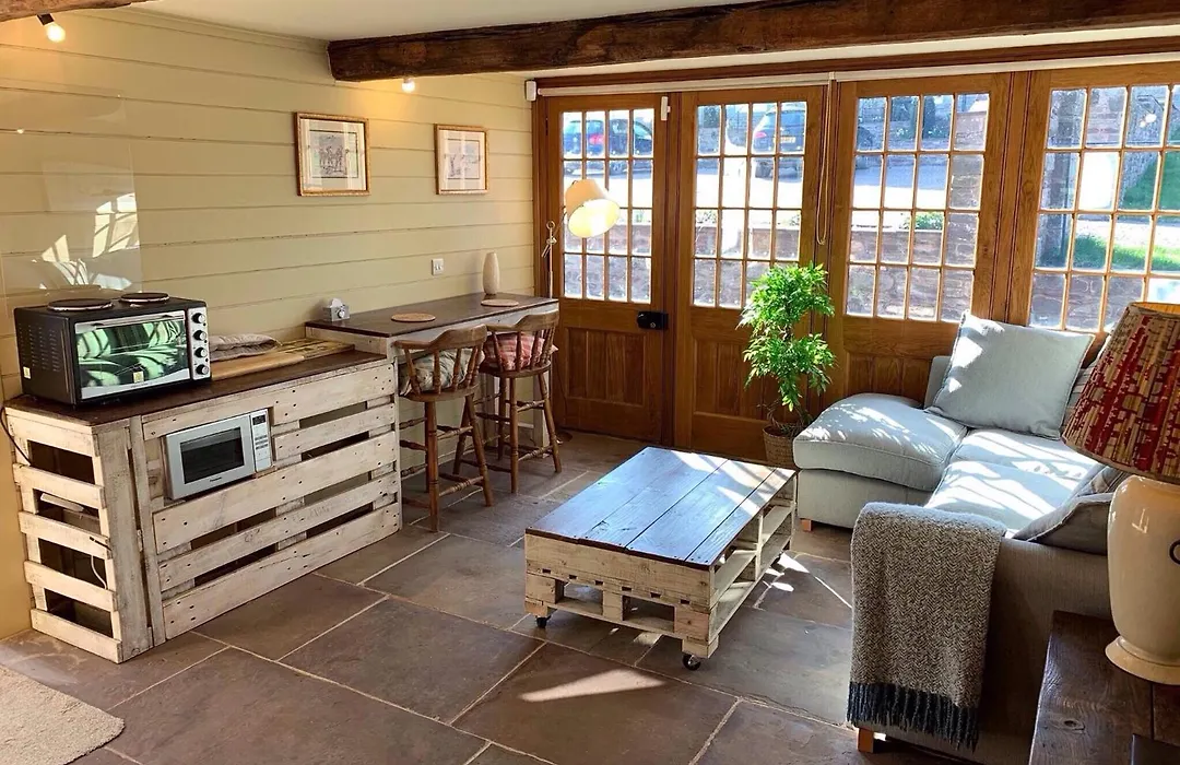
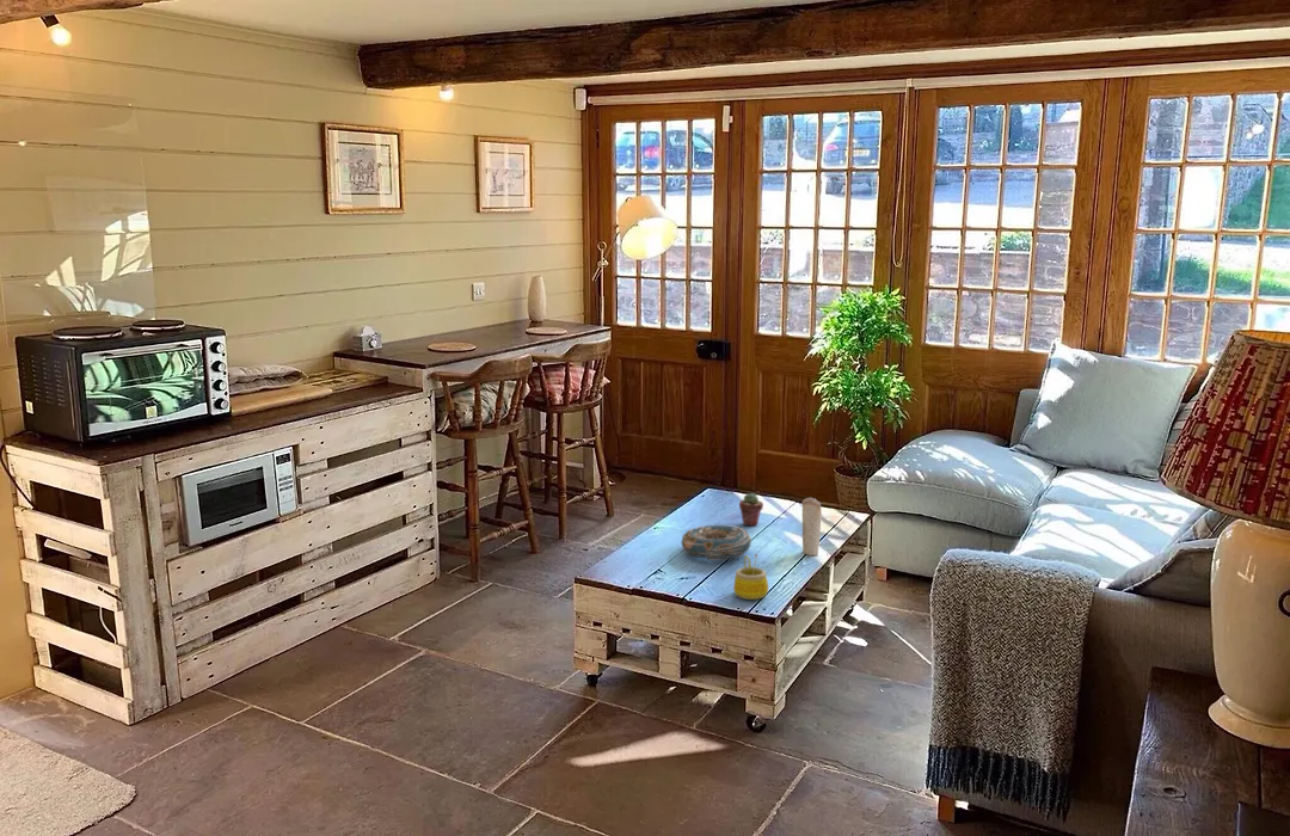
+ candle (811, 525)
+ mug (751, 576)
+ decorative bowl (715, 541)
+ potted succulent (750, 508)
